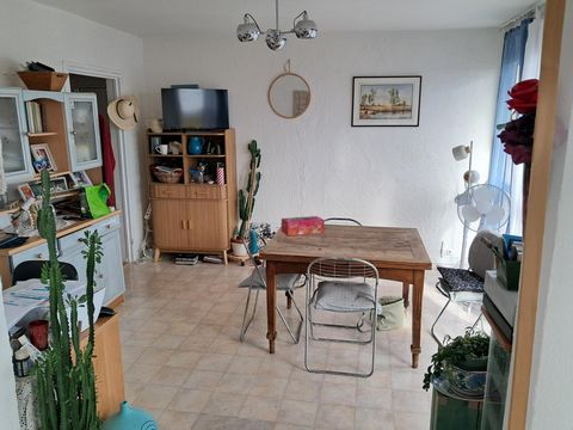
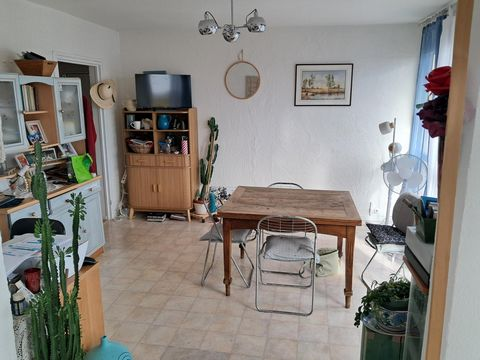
- tissue box (302, 225)
